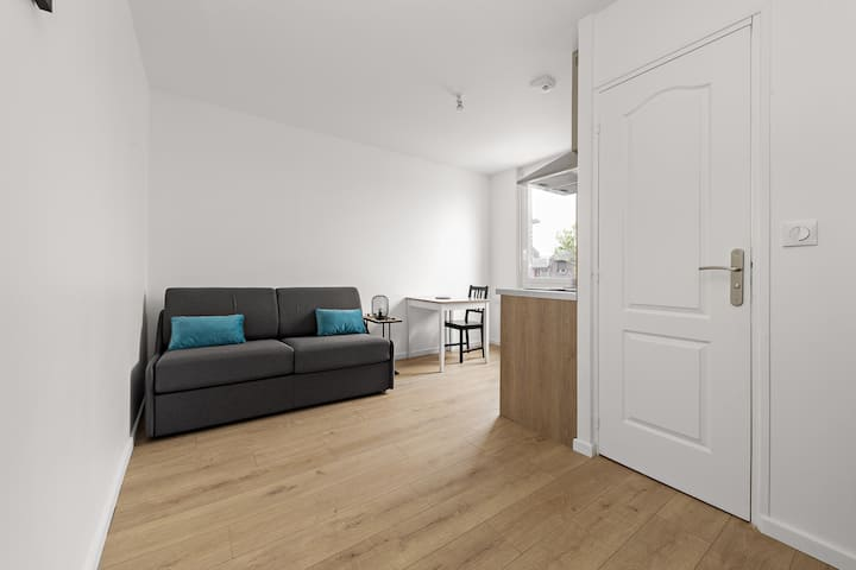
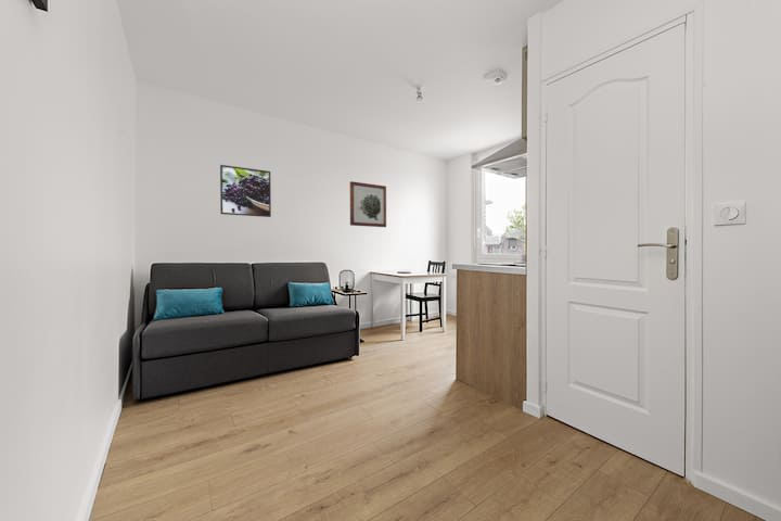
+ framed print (246, 191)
+ wall art (368, 205)
